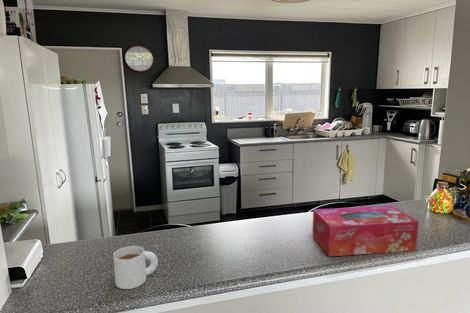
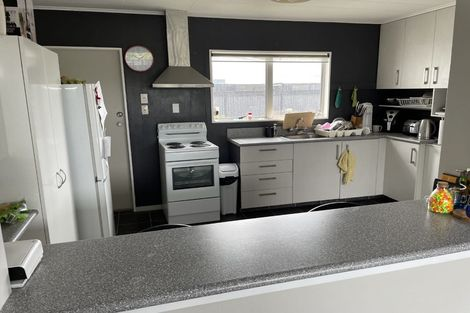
- mug (136, 265)
- tissue box (362, 229)
